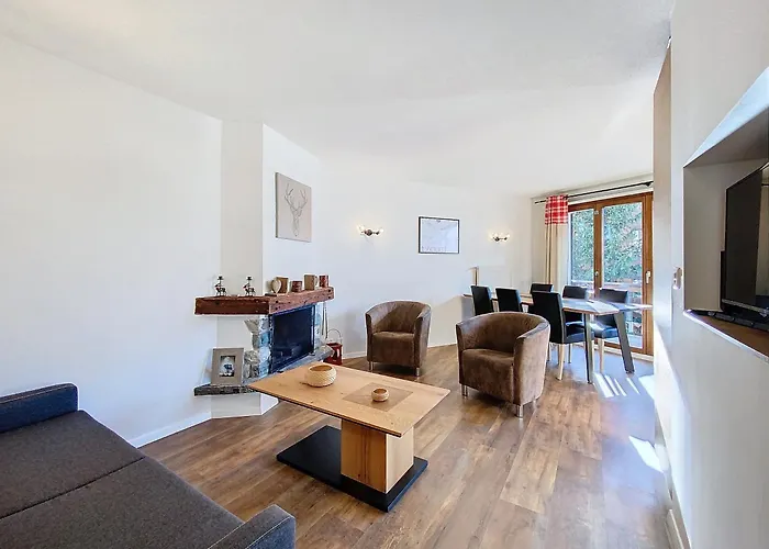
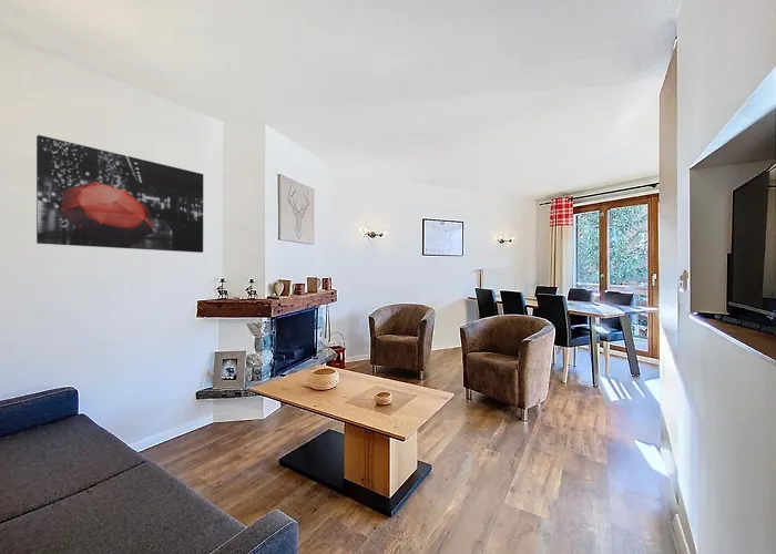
+ wall art (132, 203)
